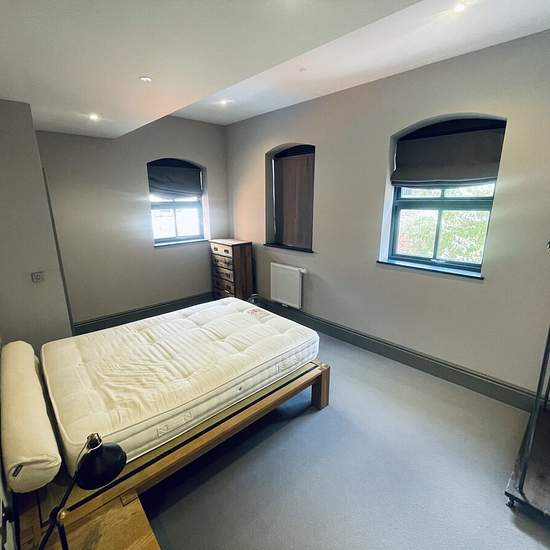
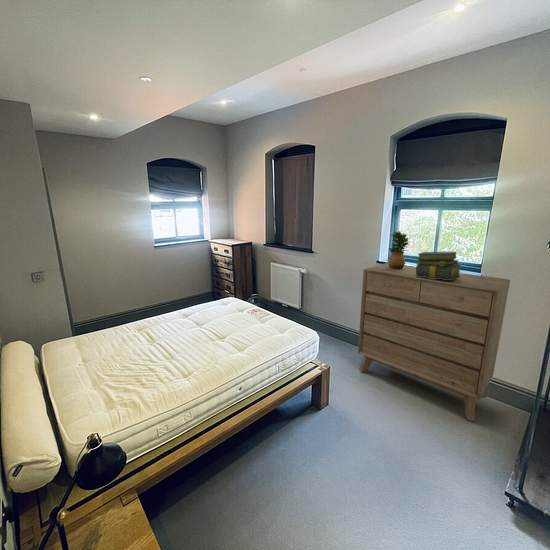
+ potted plant (400, 249)
+ stack of books (436, 264)
+ dresser (424, 331)
